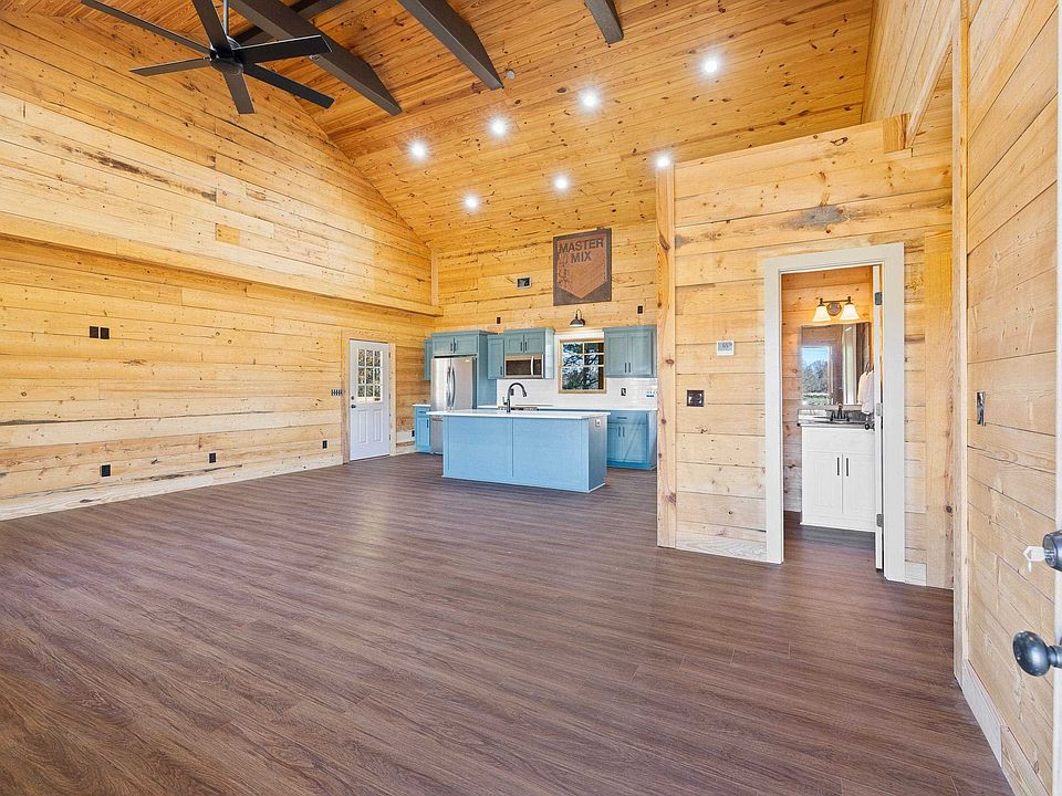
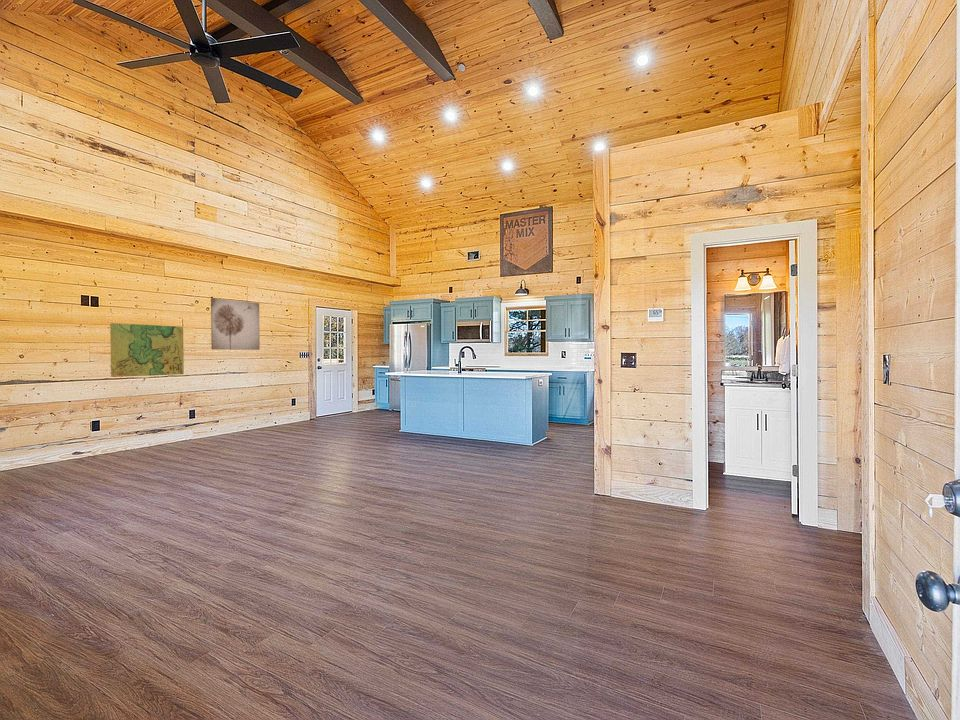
+ wall art (236, 325)
+ map (149, 350)
